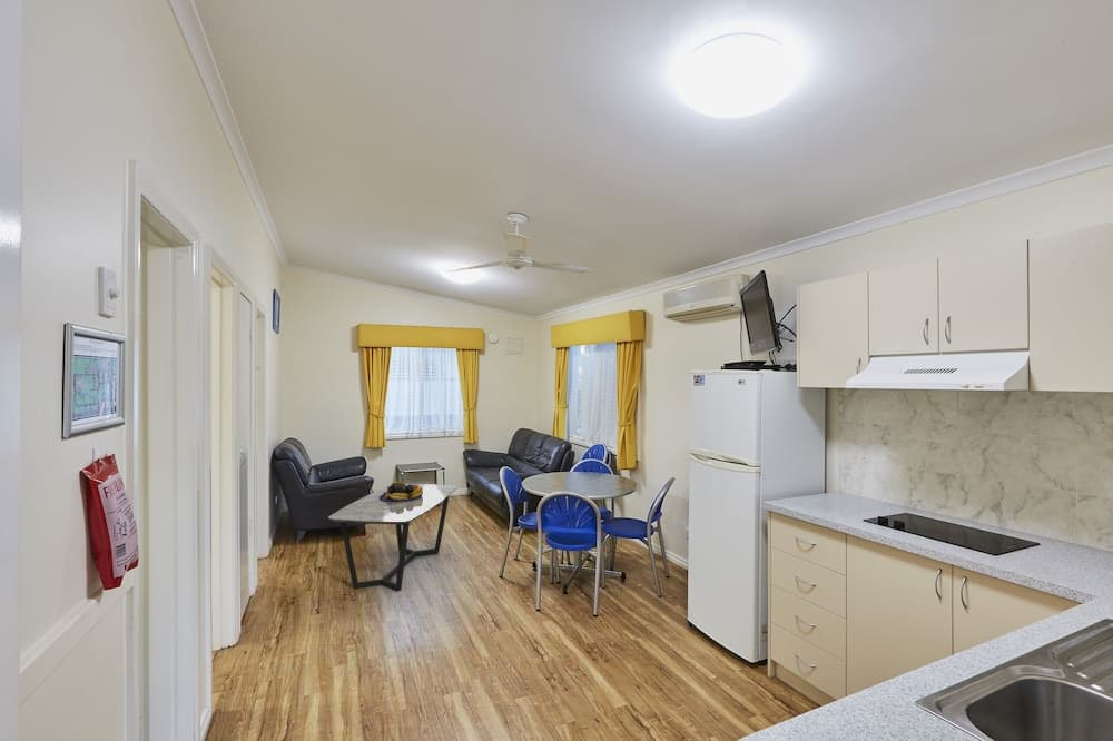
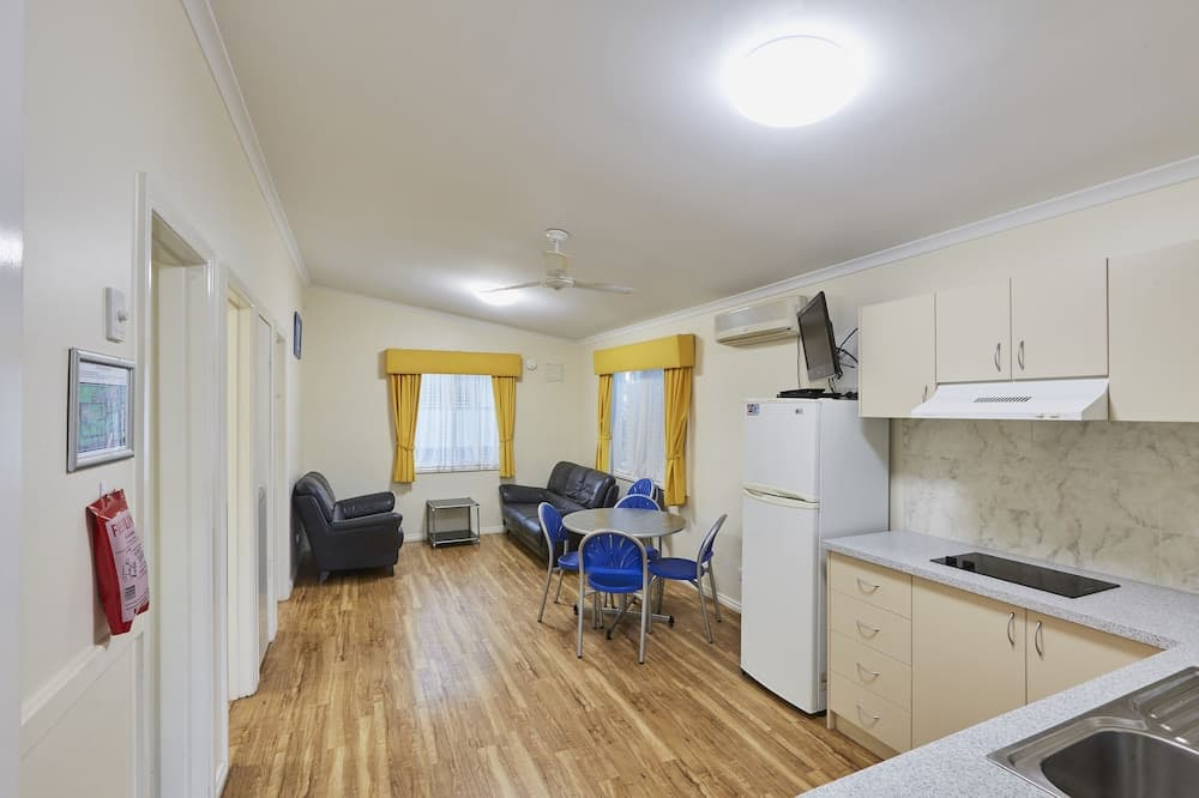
- coffee table (400, 534)
- fruit bowl (401, 488)
